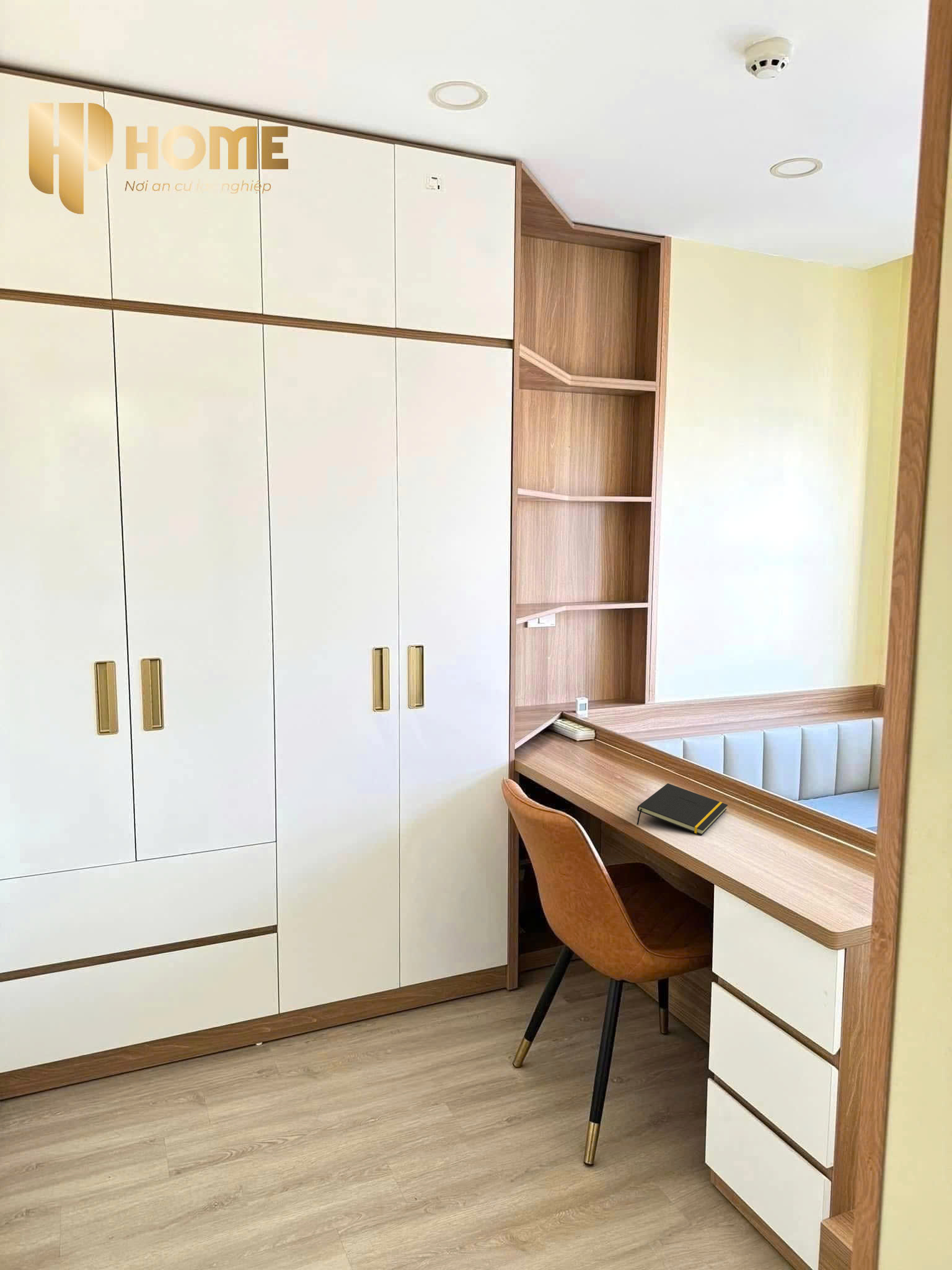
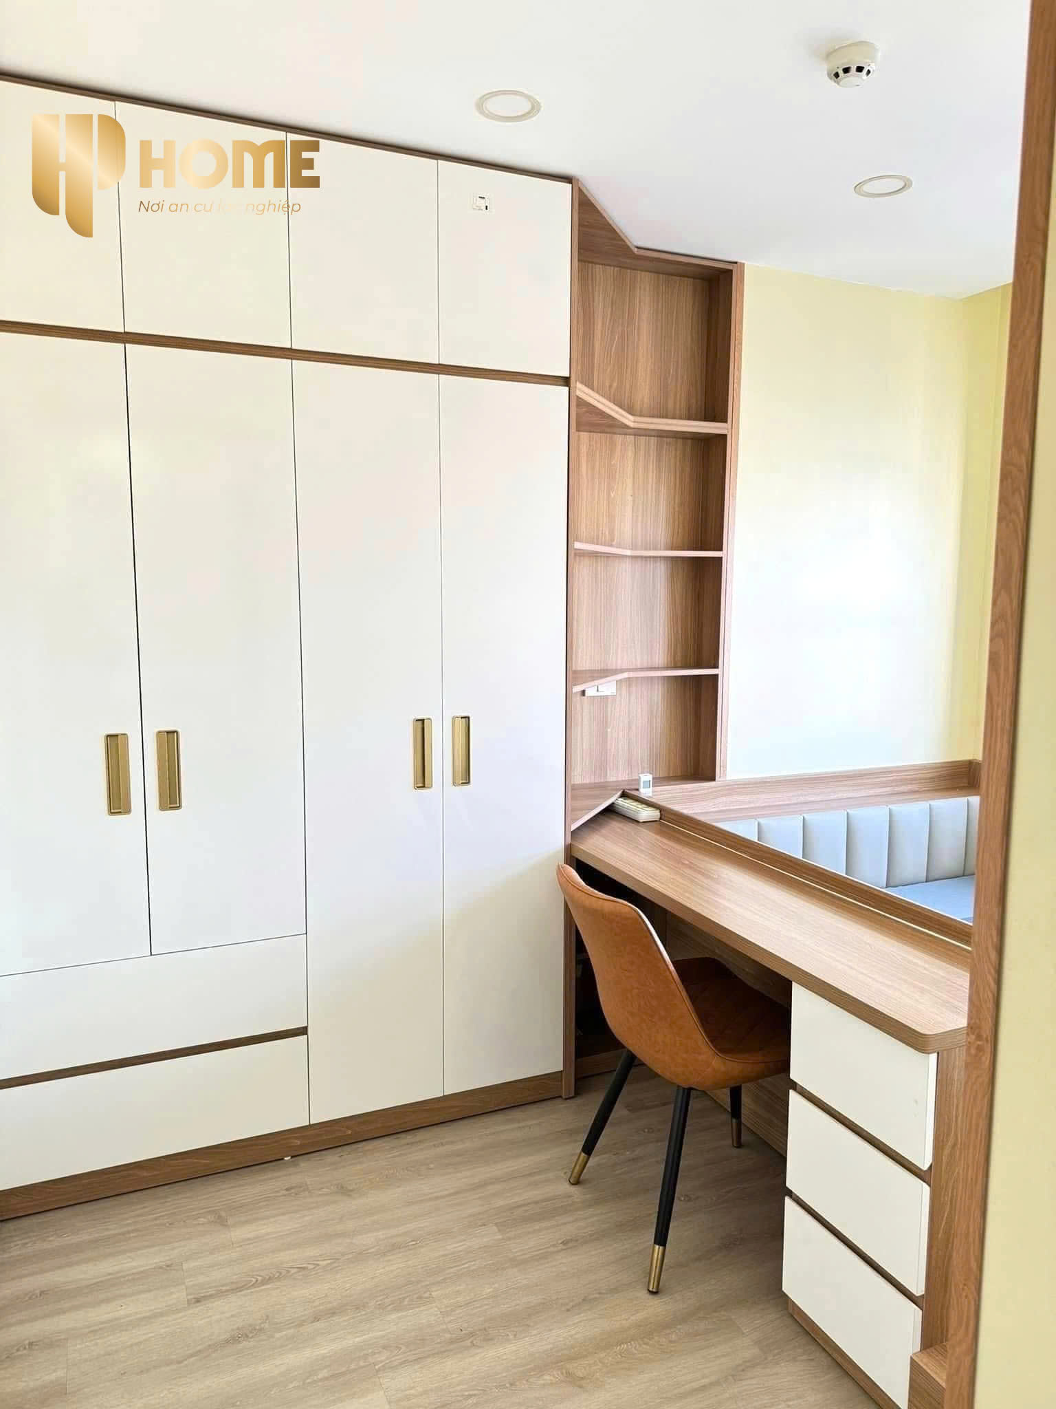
- notepad (684, 807)
